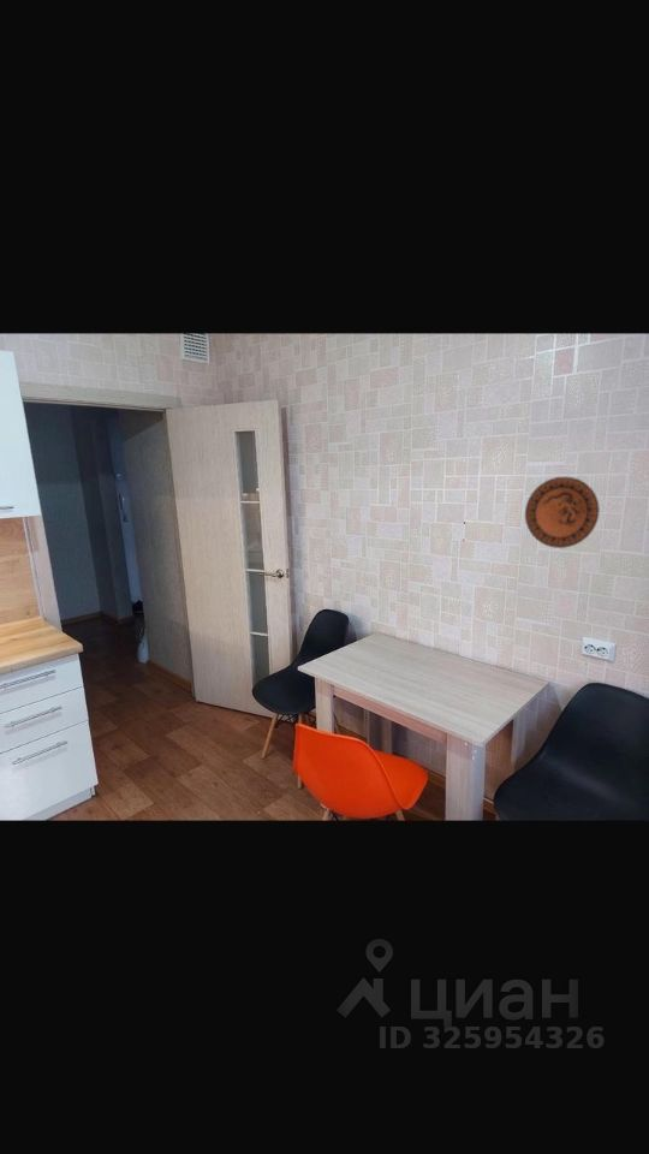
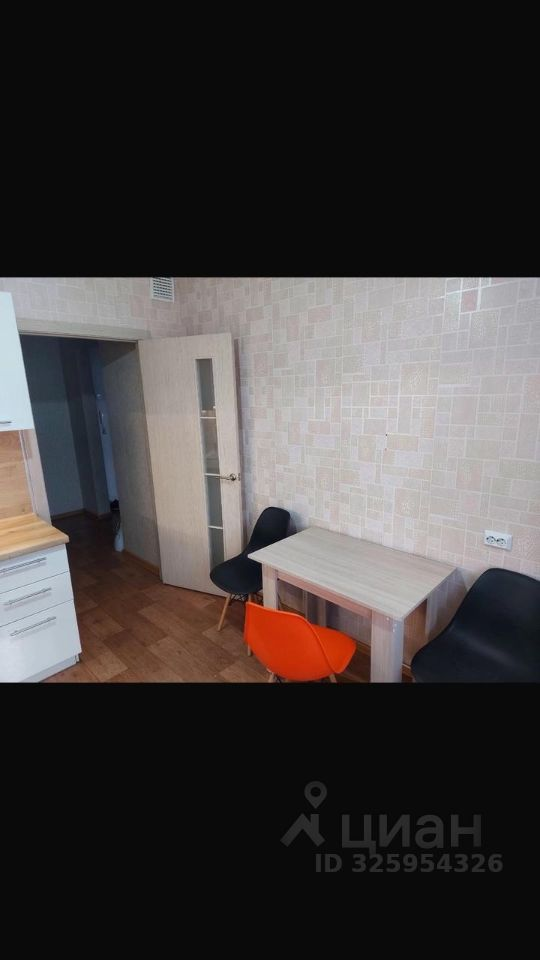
- decorative plate (560, 512)
